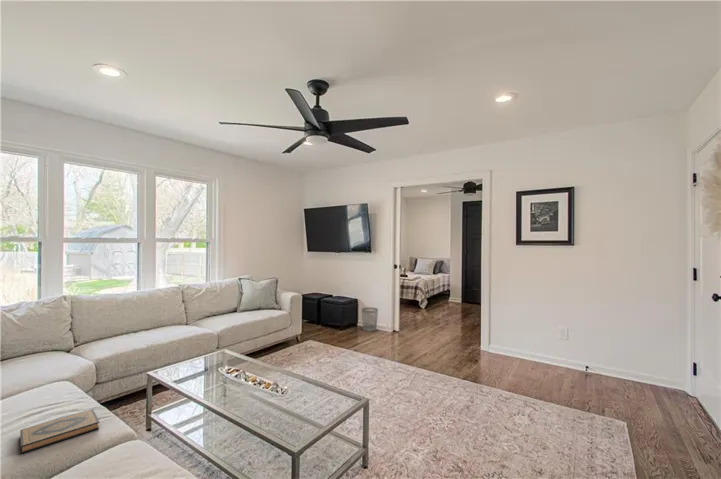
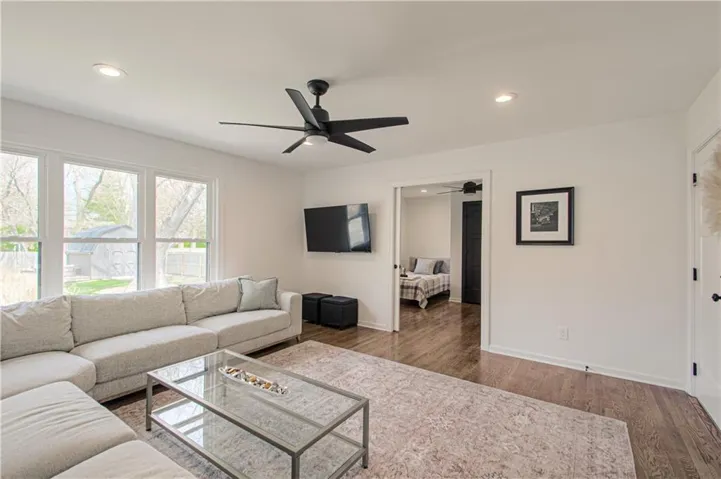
- wastebasket (369, 319)
- hardback book (60, 428)
